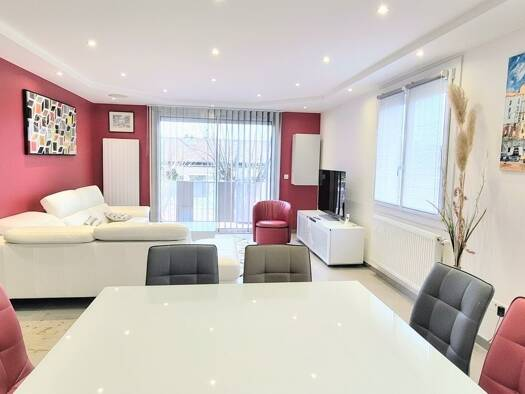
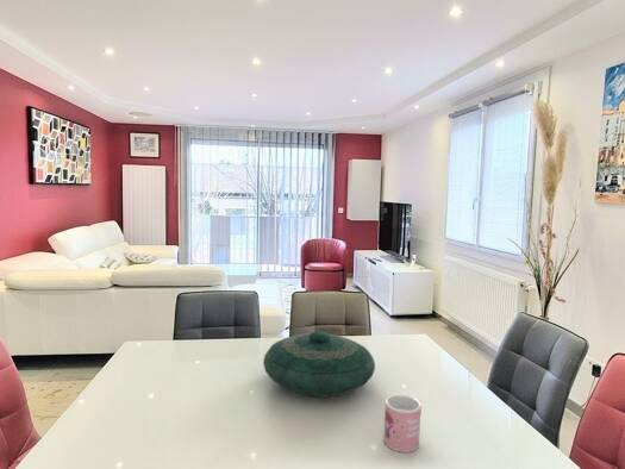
+ decorative bowl (319, 357)
+ mug (405, 419)
